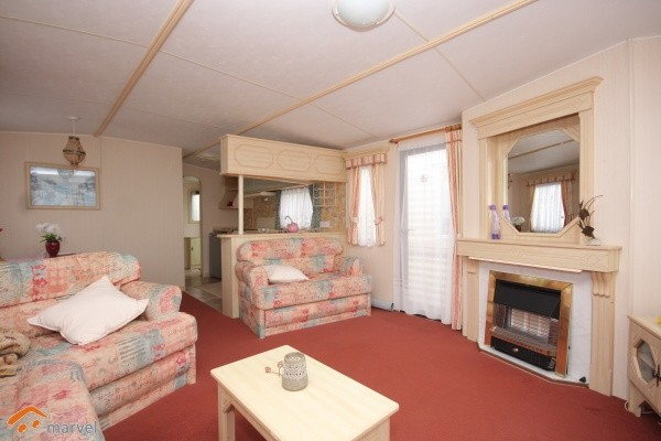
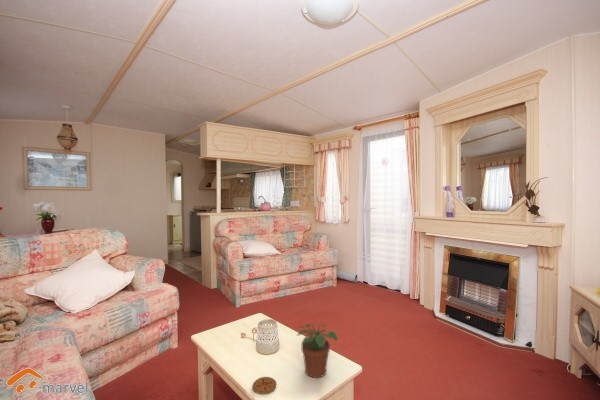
+ coaster (264, 385)
+ potted plant (317, 349)
